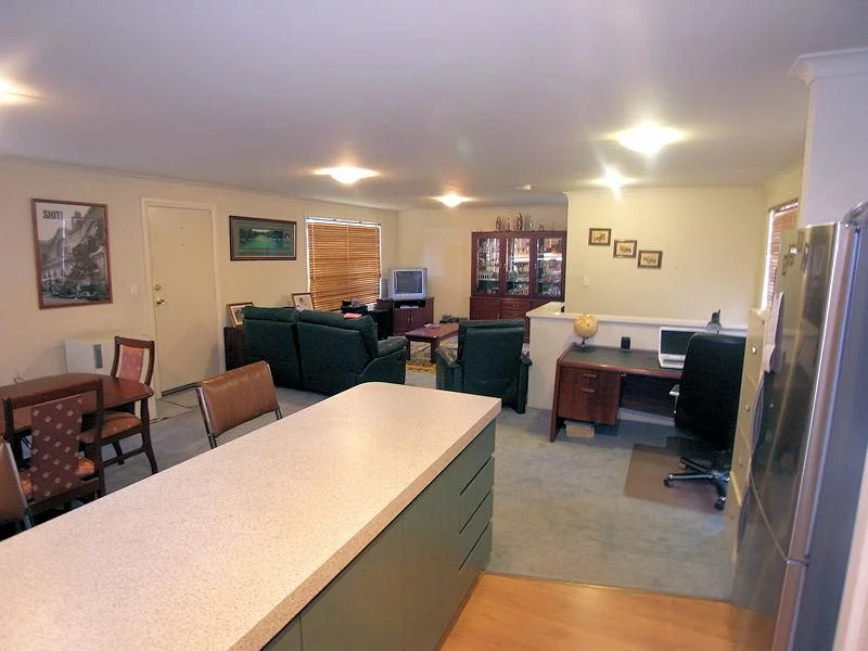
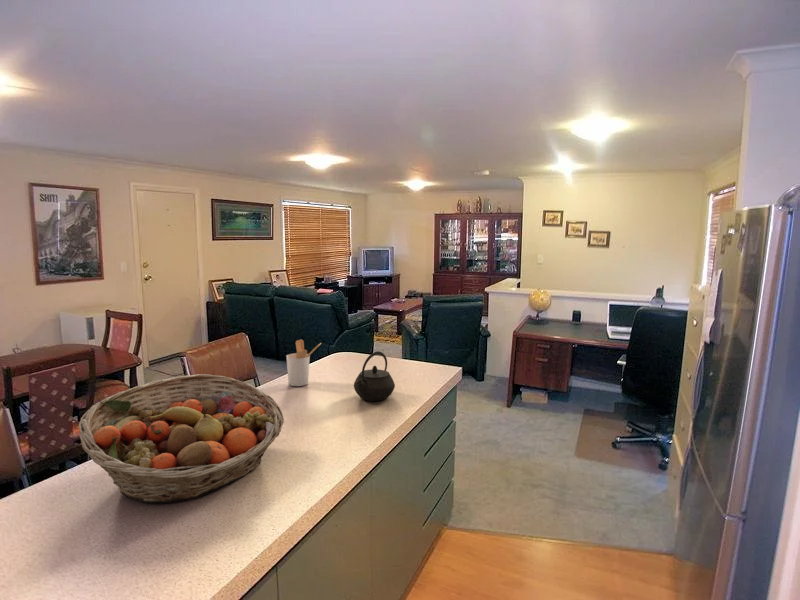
+ kettle (372, 375)
+ utensil holder (304, 362)
+ fruit basket (191, 431)
